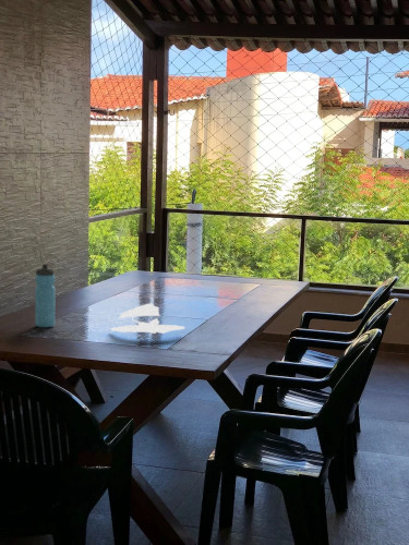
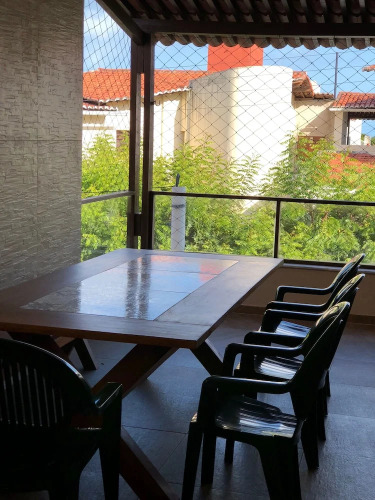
- water bottle (45, 294)
- plate (147, 315)
